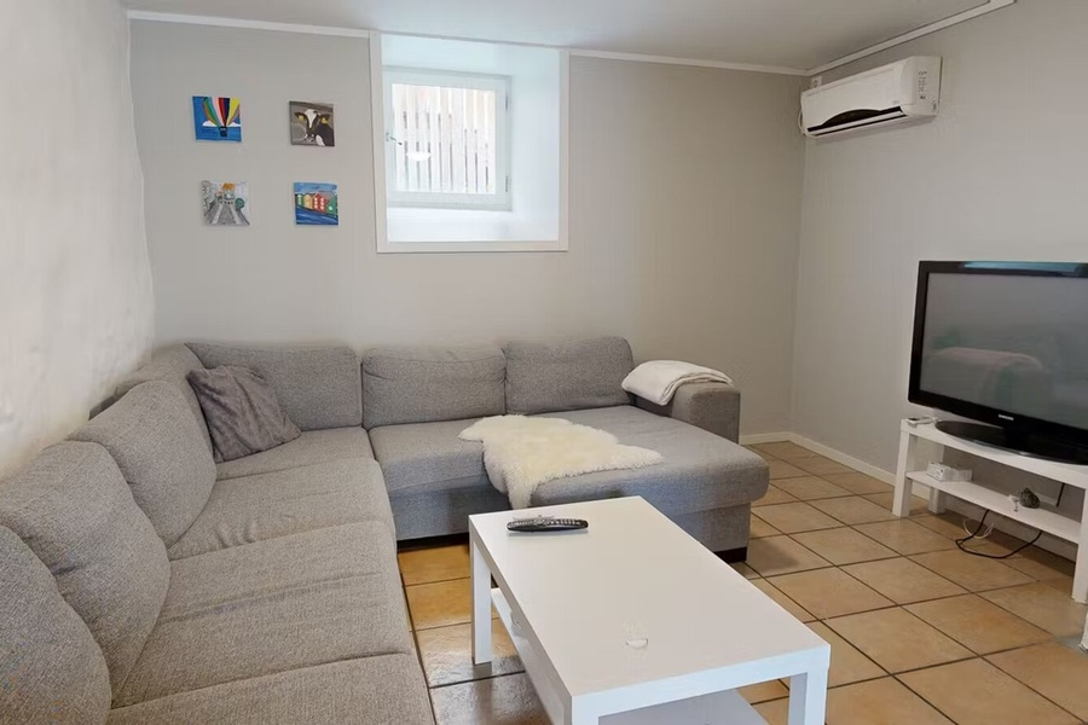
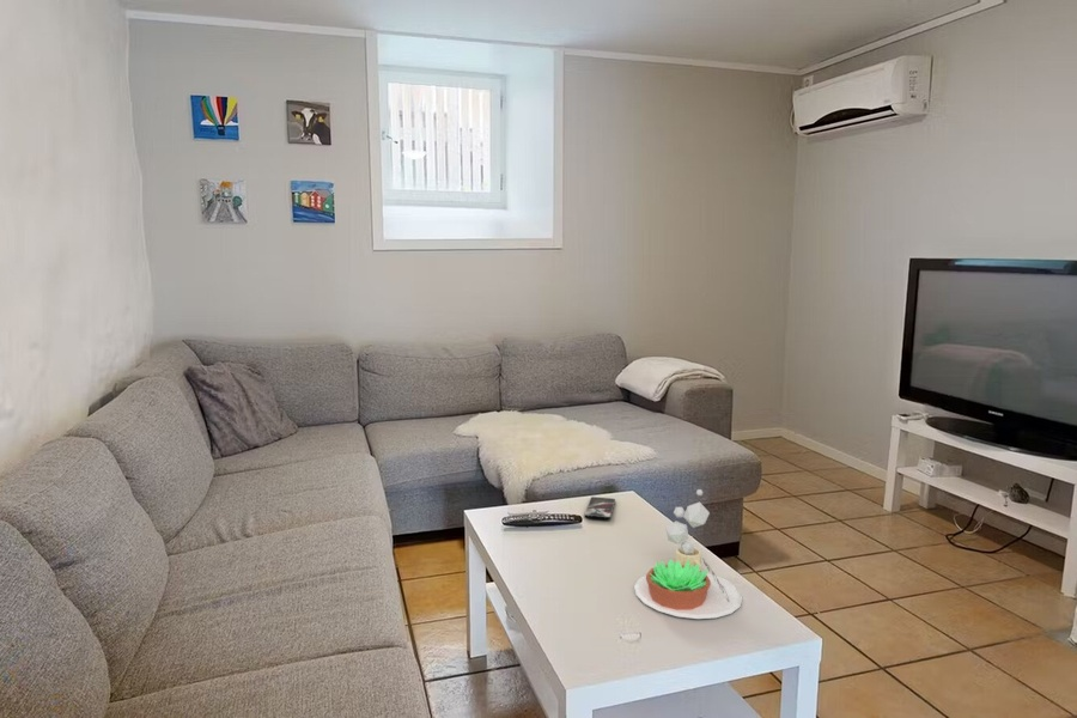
+ smartphone (600, 507)
+ succulent plant (689, 548)
